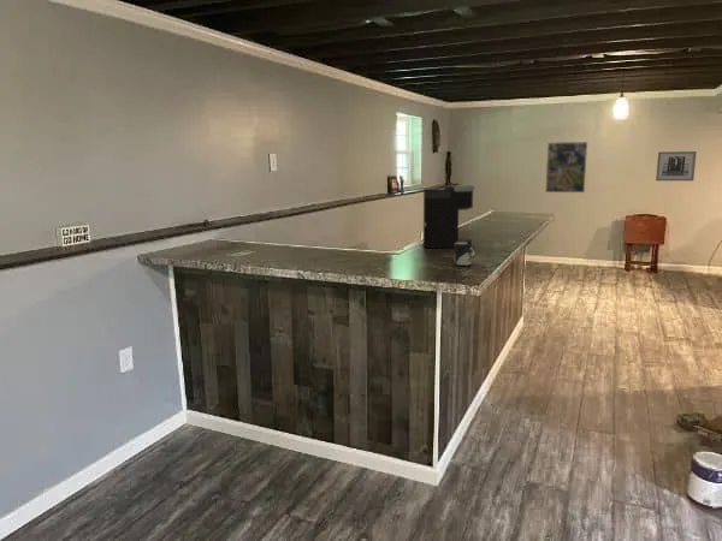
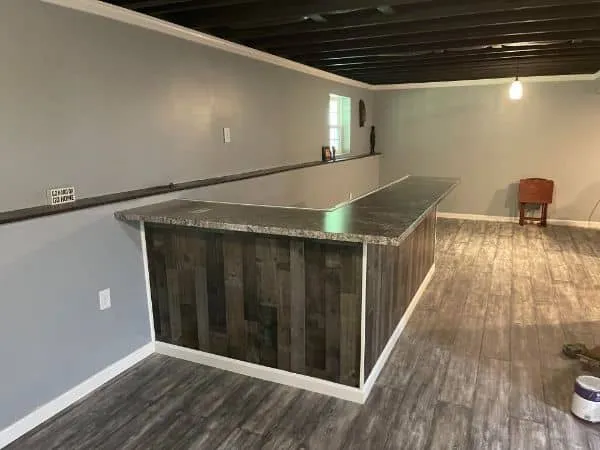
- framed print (566, 167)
- cup (464, 254)
- coffee maker (448, 215)
- wall art (675, 166)
